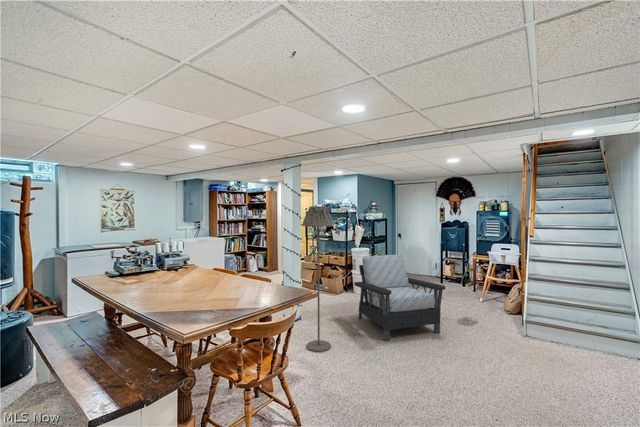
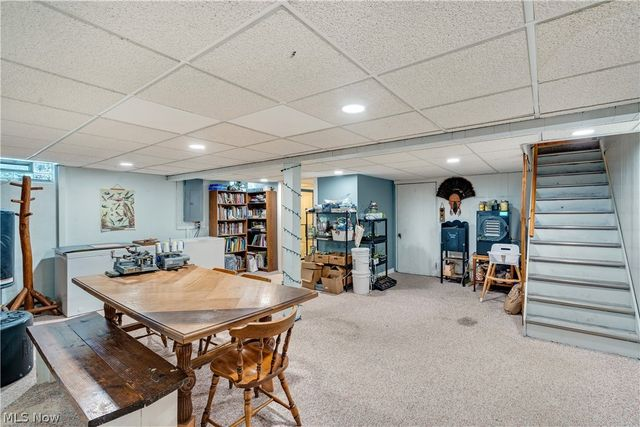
- floor lamp (318, 276)
- armchair (395, 291)
